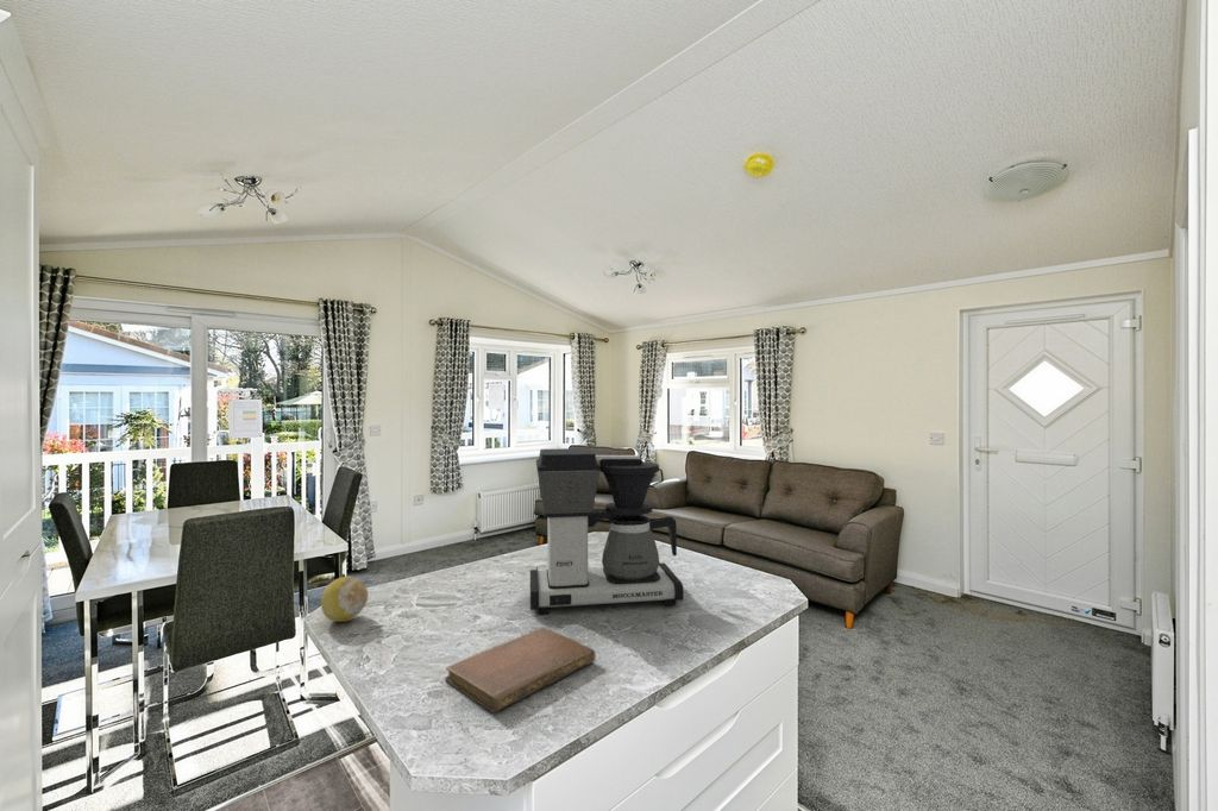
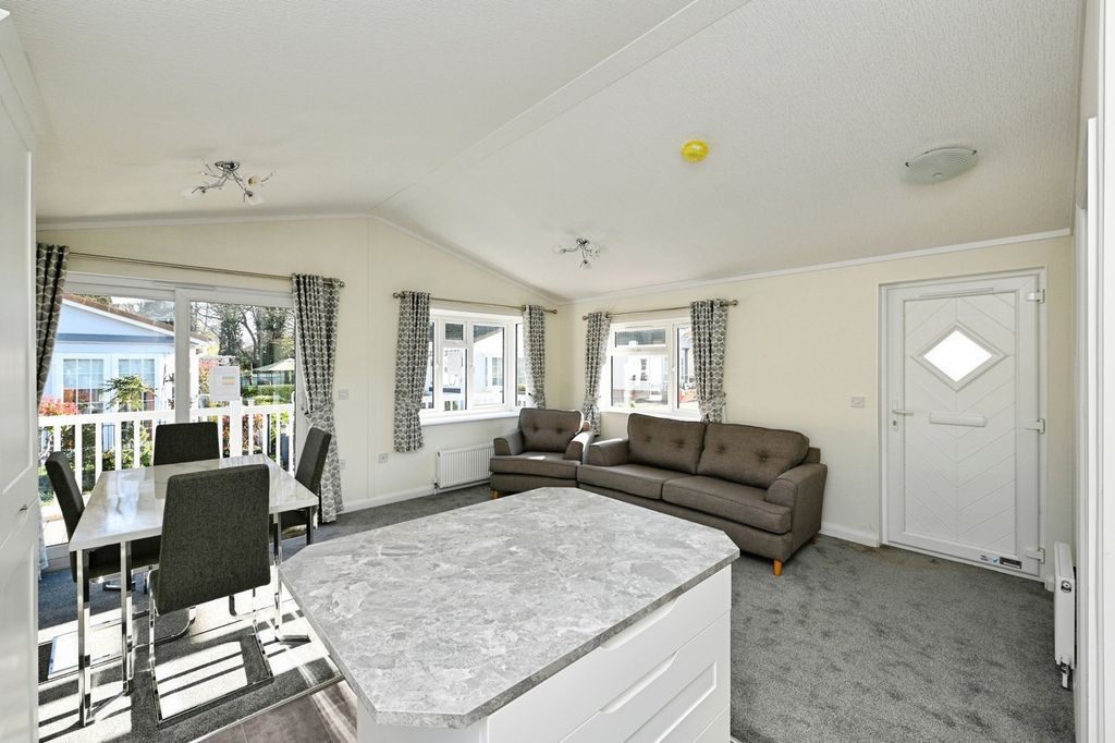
- fruit (345, 598)
- coffee maker (603, 518)
- notebook (522, 664)
